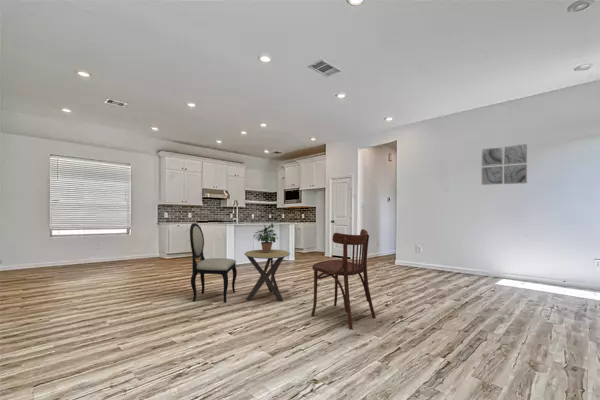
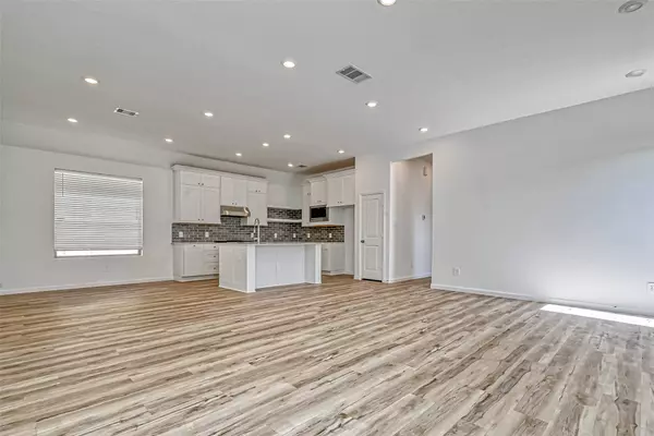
- wall art (502, 164)
- dining chair (212, 260)
- side table (267, 275)
- dining chair (341, 273)
- potted plant (264, 237)
